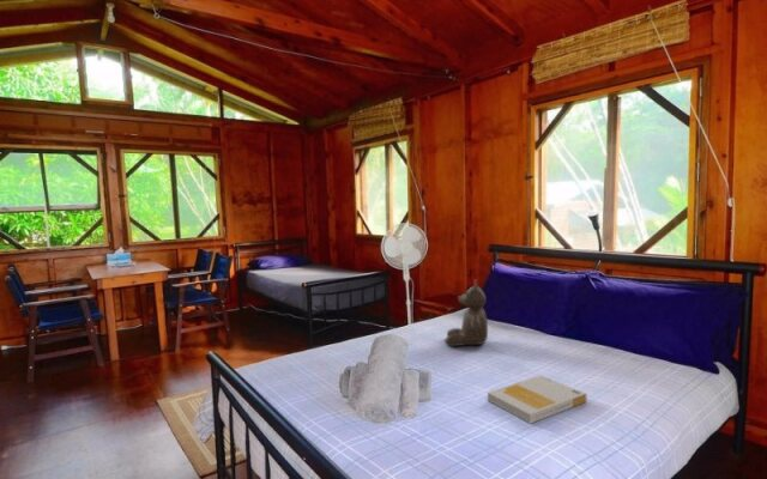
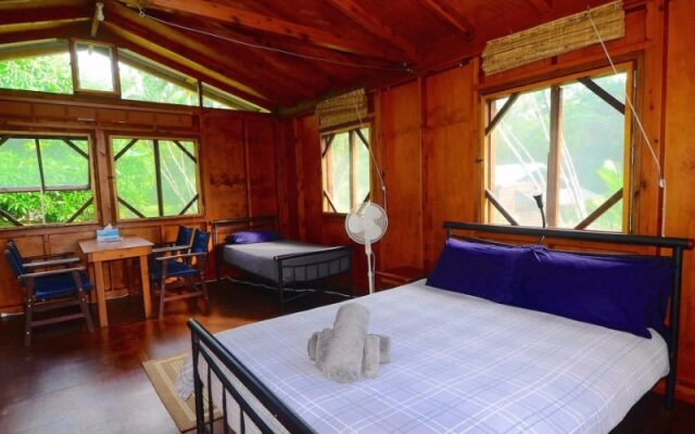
- book (536, 396)
- teddy bear (465, 311)
